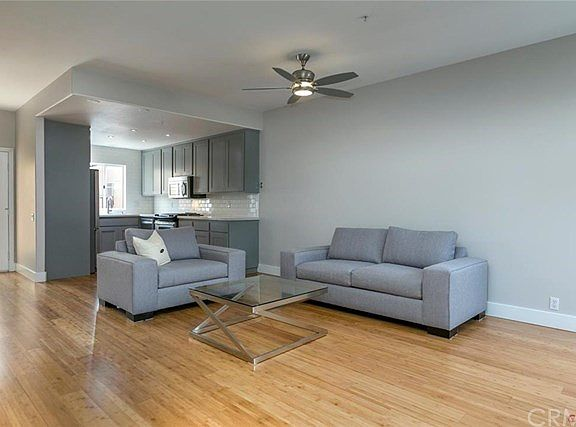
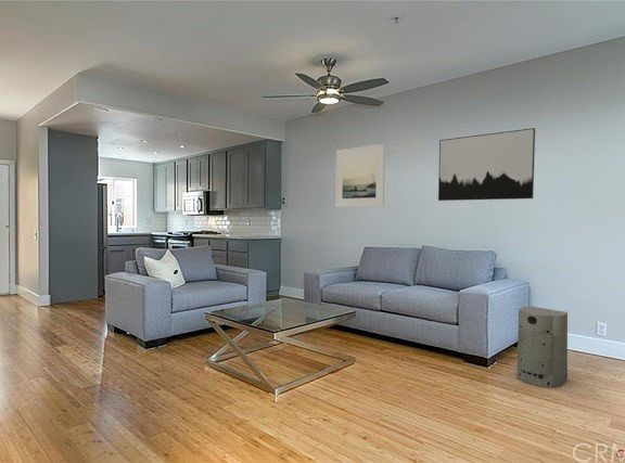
+ fan (540, 345)
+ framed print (358, 177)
+ wall art (483, 167)
